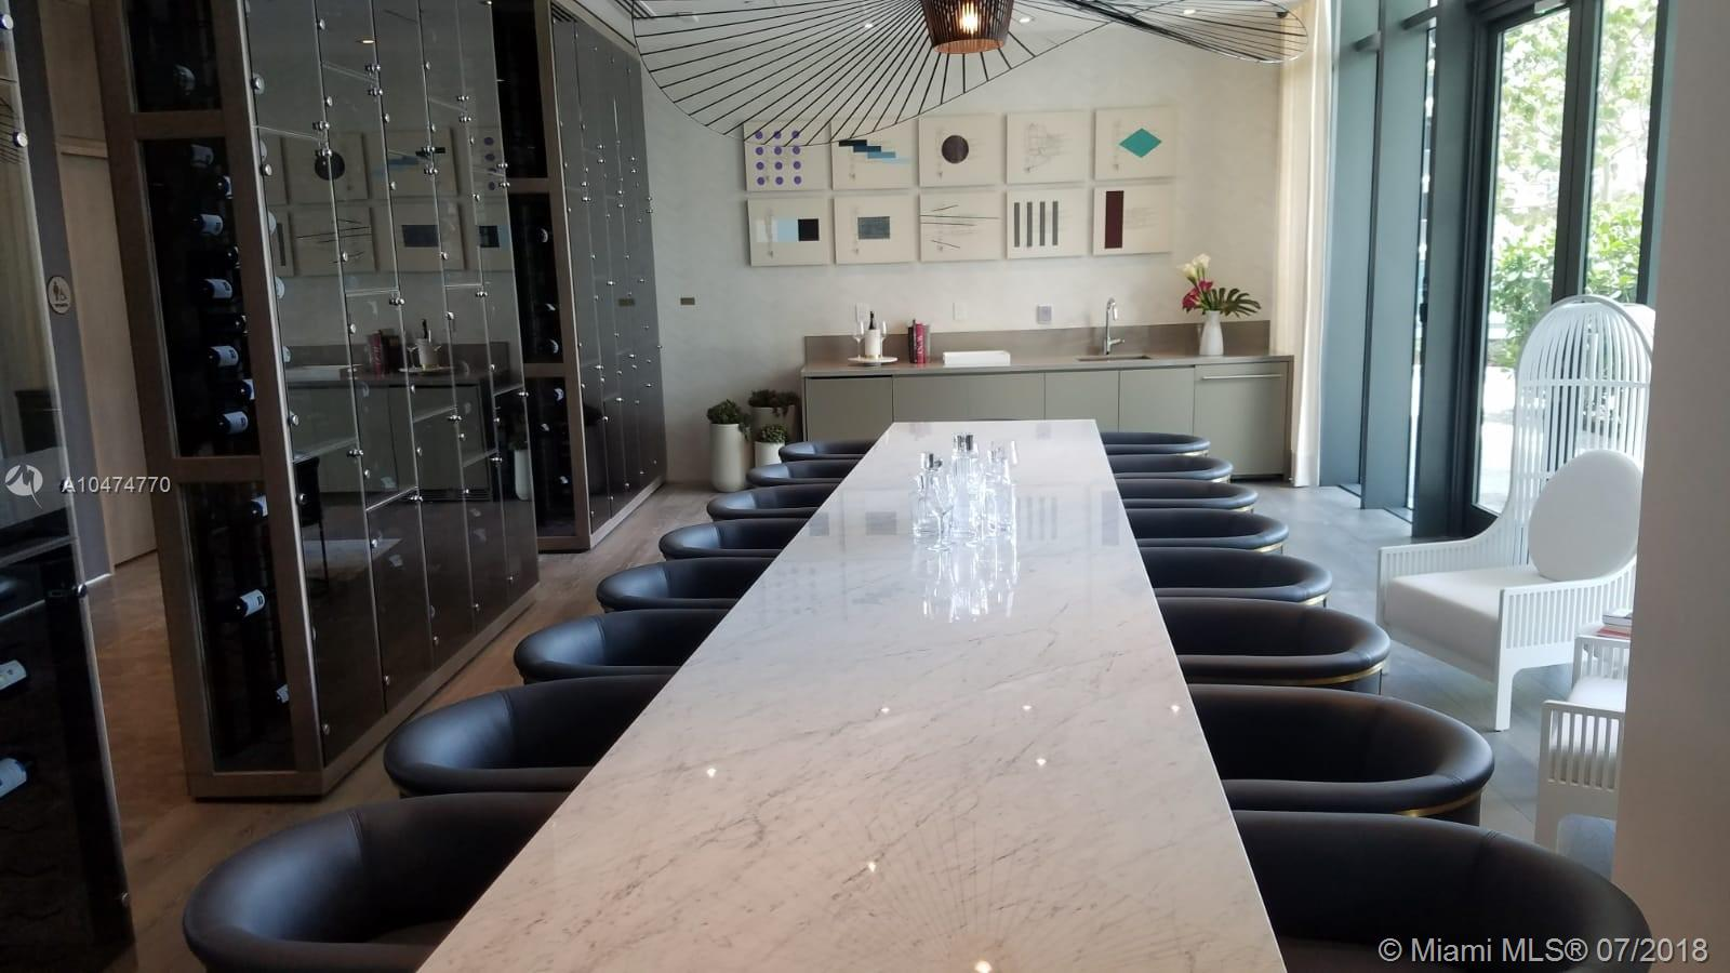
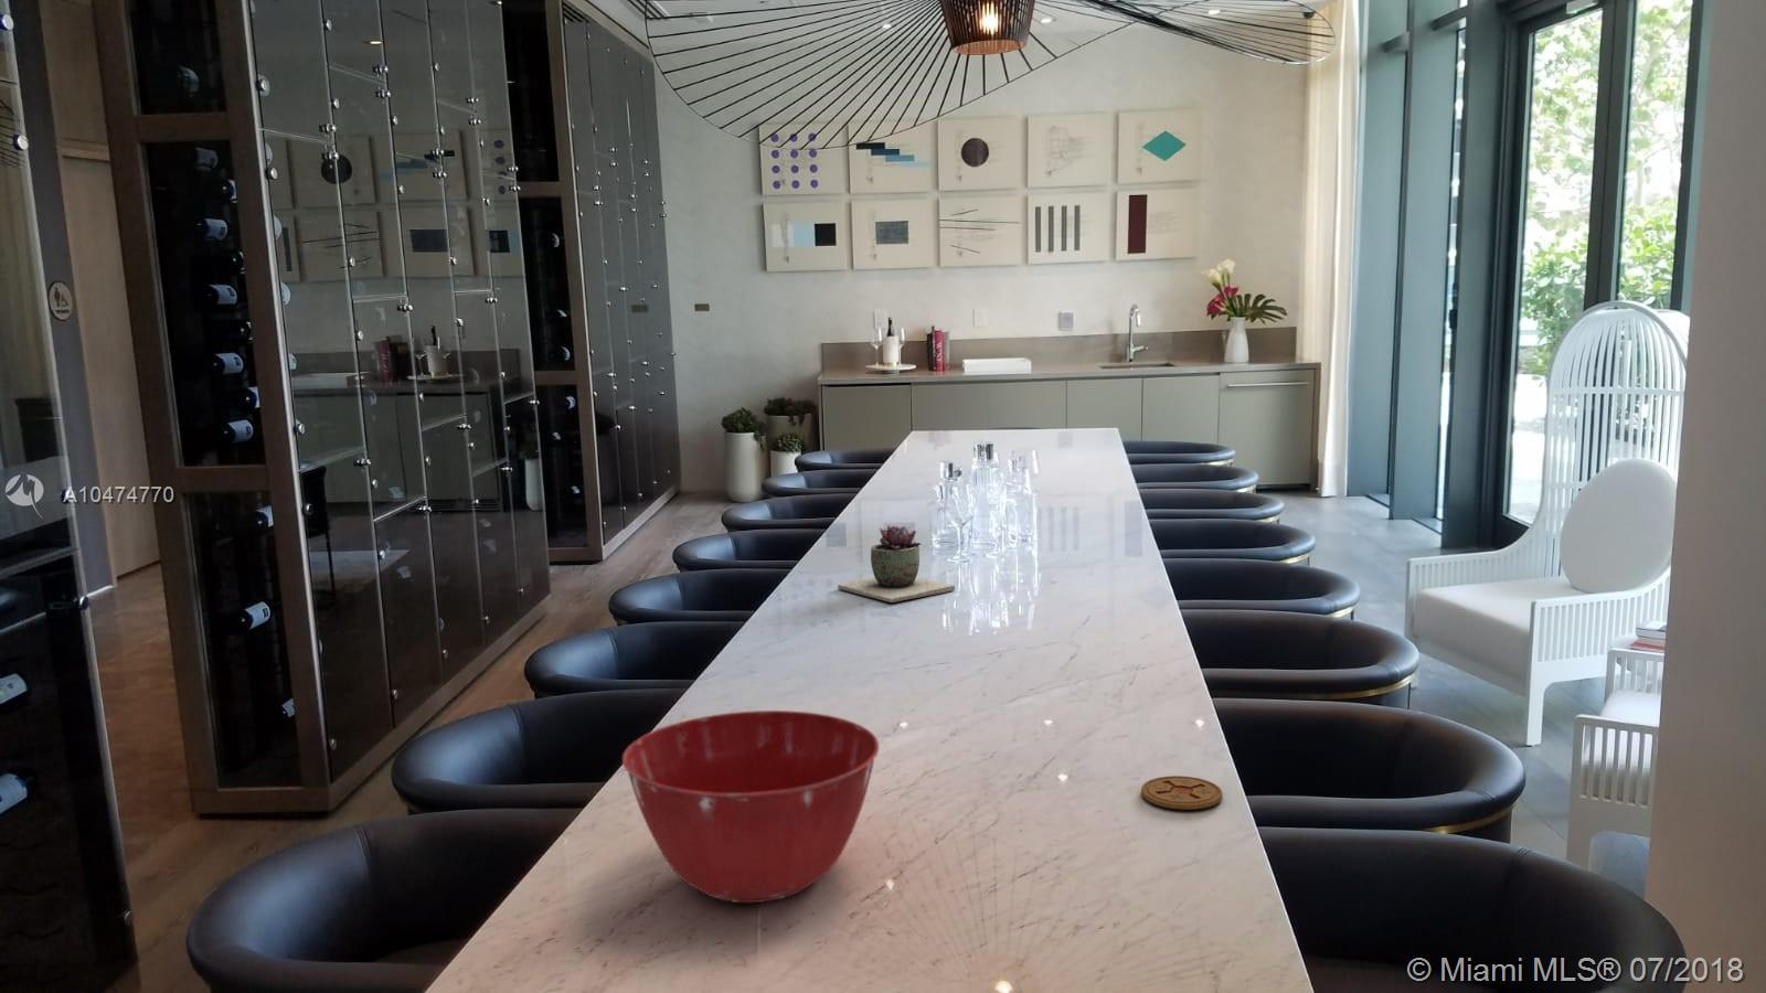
+ succulent plant (894, 558)
+ coaster (1181, 792)
+ mixing bowl (754, 811)
